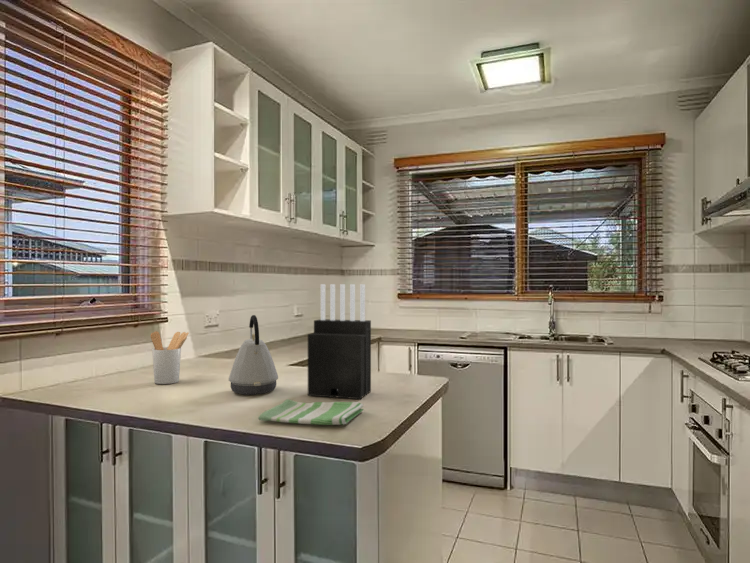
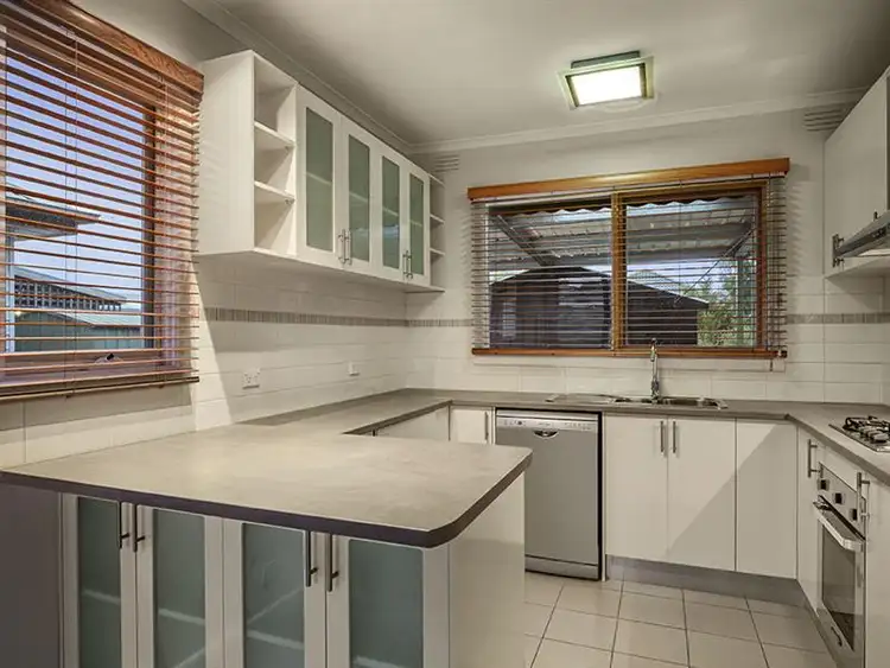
- dish towel (313, 411)
- knife block (338, 339)
- utensil holder (171, 355)
- kettle (253, 352)
